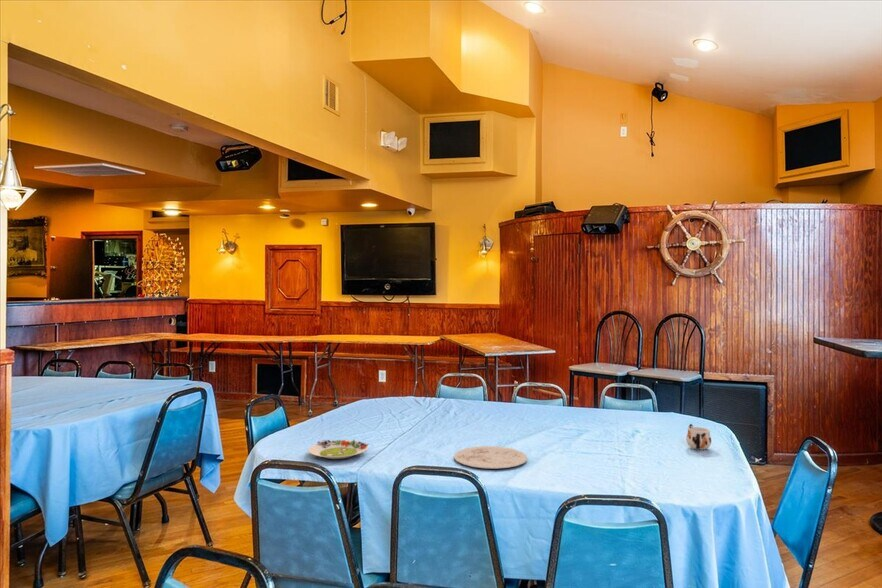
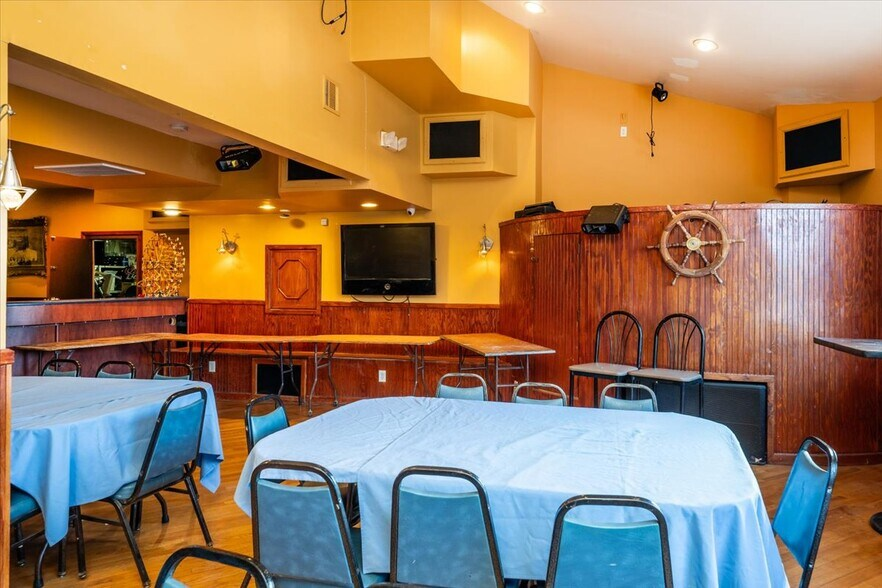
- salad plate (338, 449)
- mug (698, 437)
- plate (490, 457)
